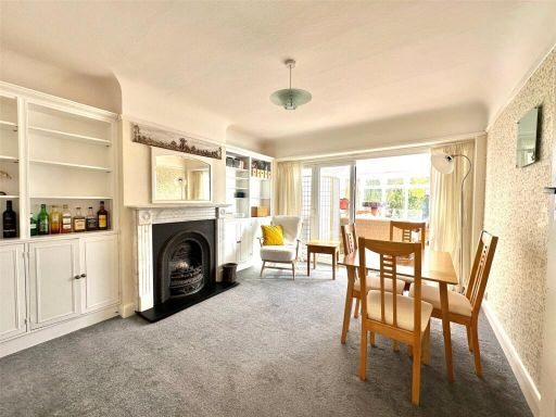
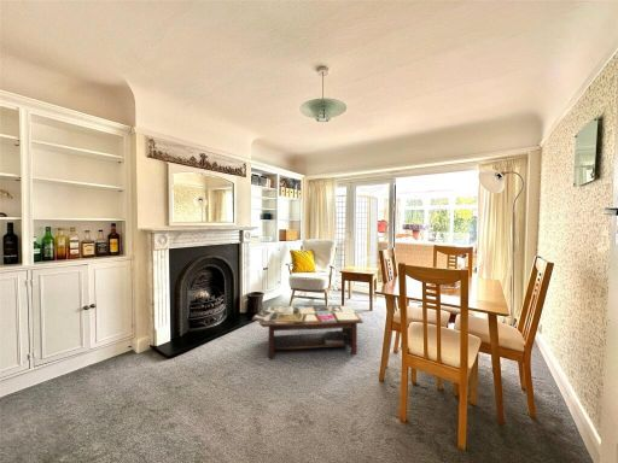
+ coffee table (307, 327)
